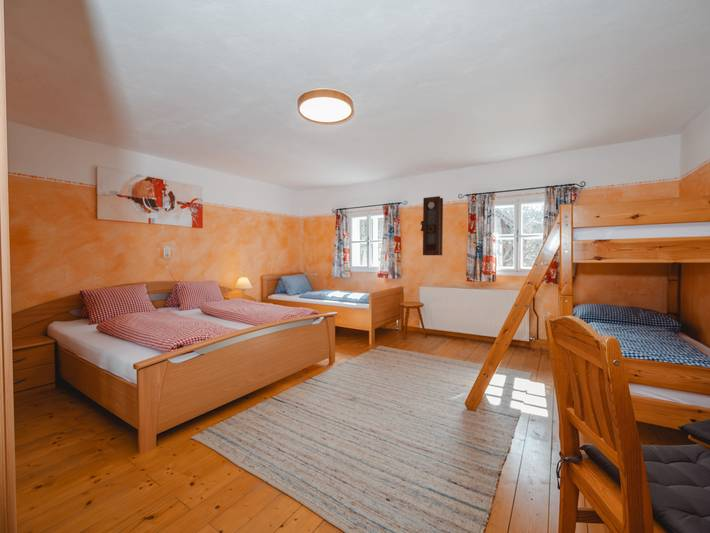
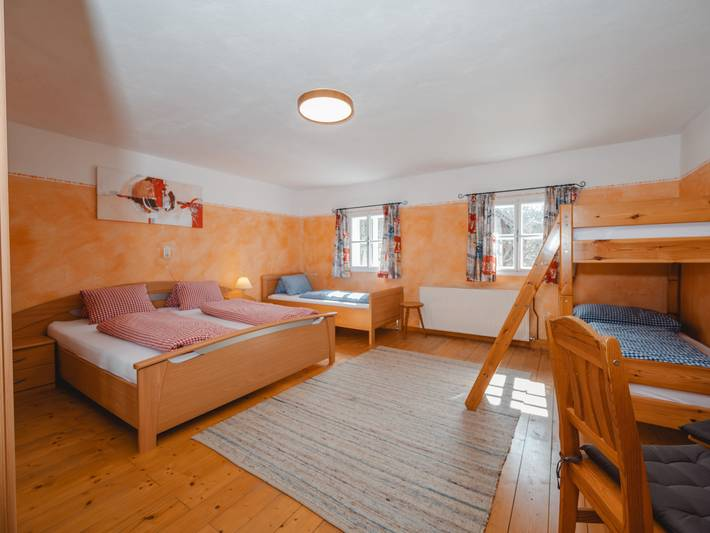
- pendulum clock (430, 226)
